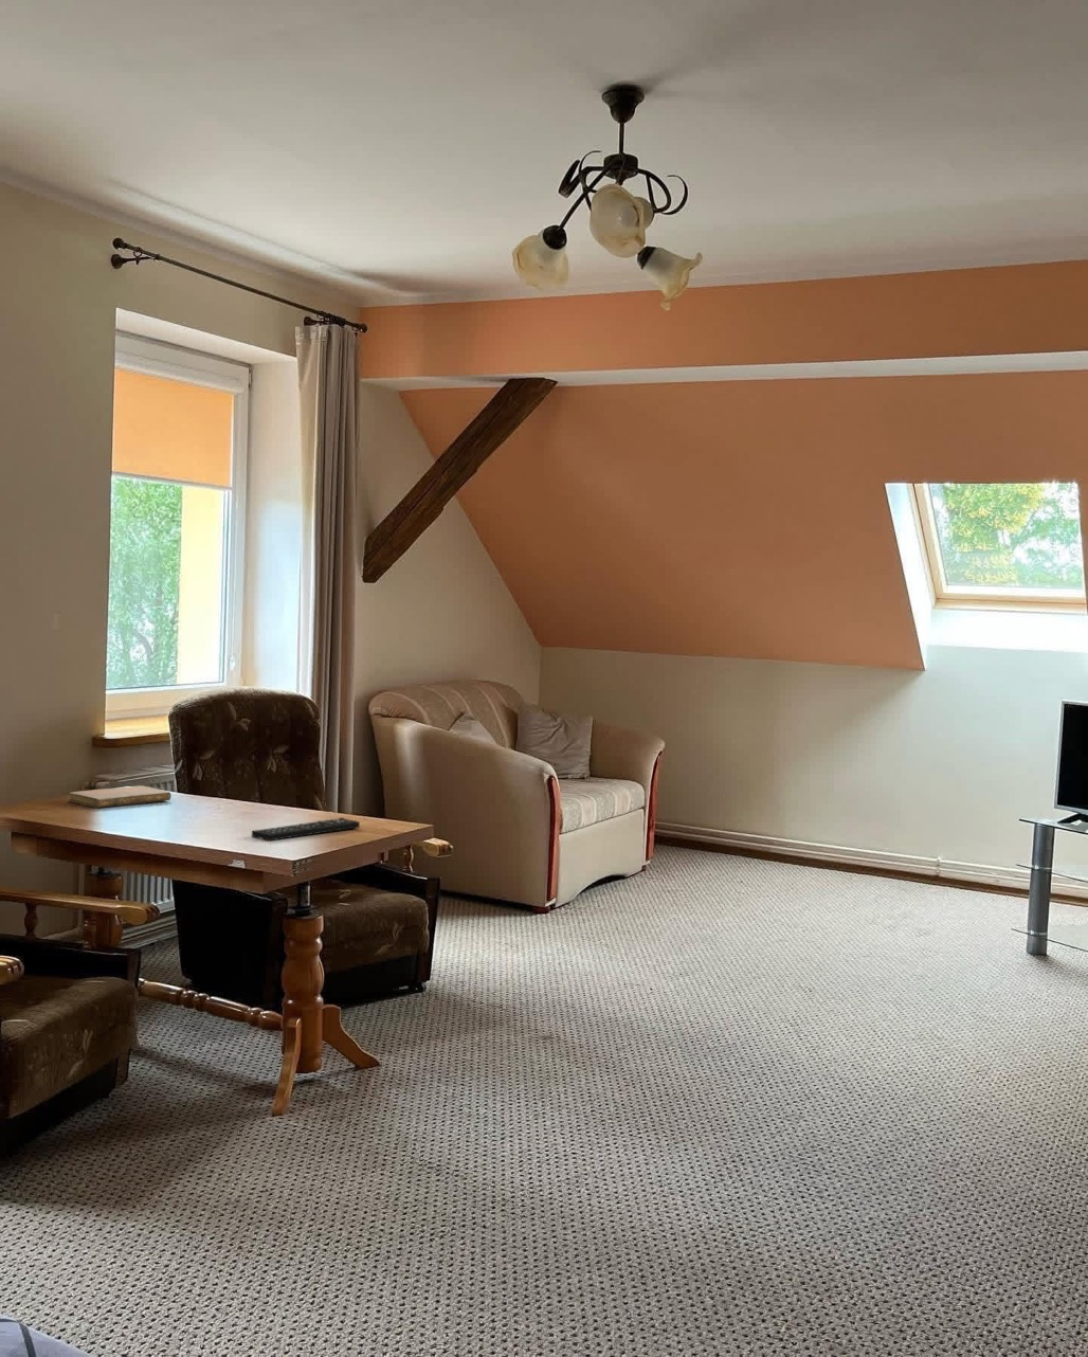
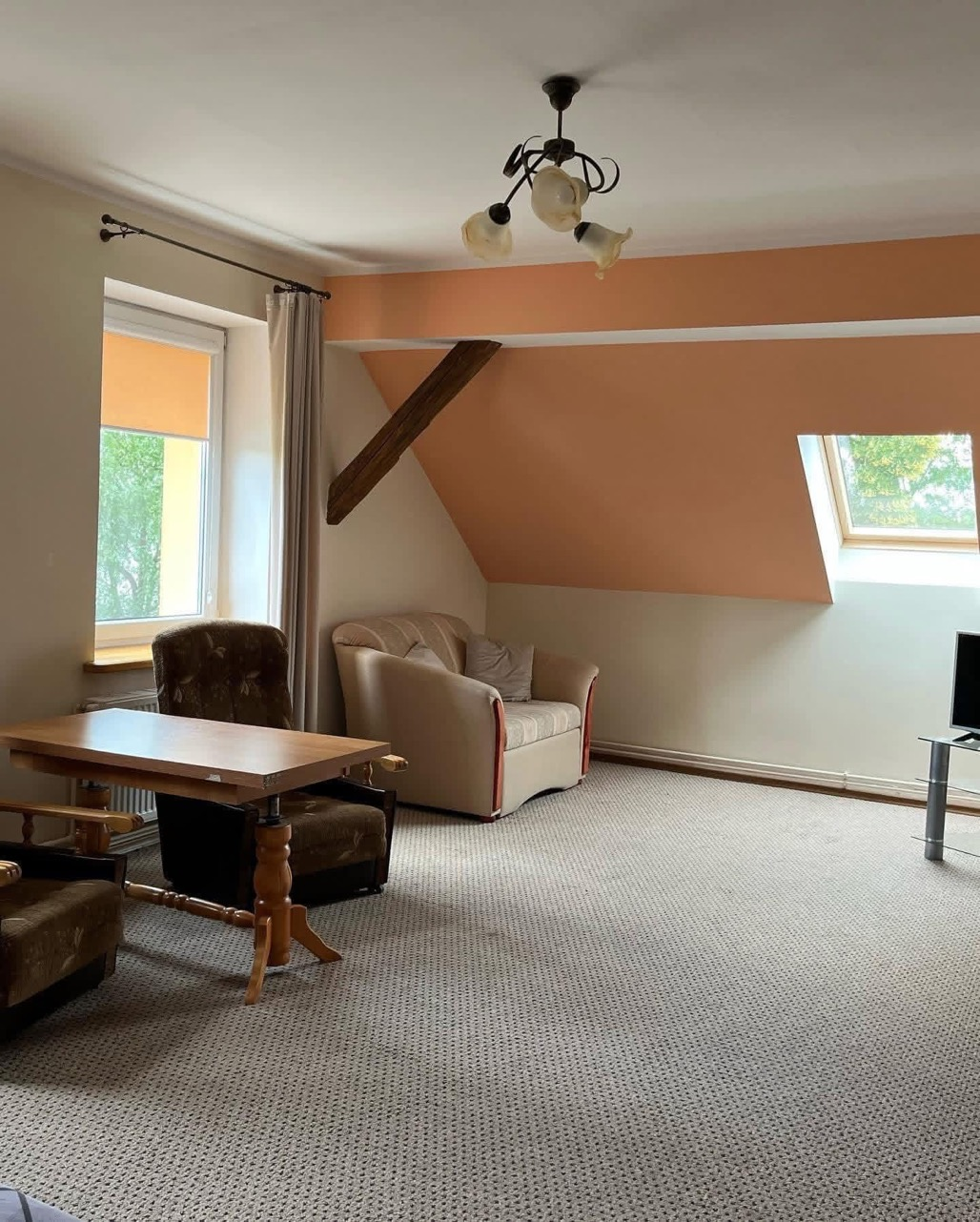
- remote control (306, 827)
- notebook (120, 796)
